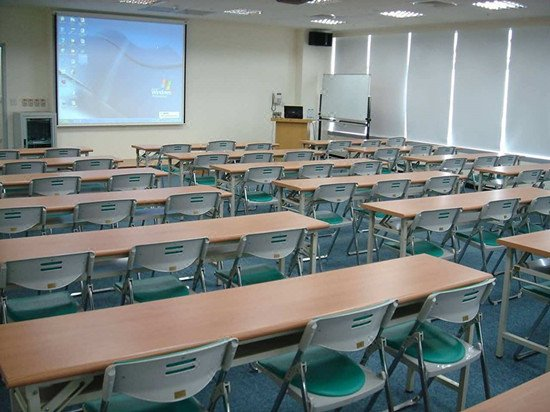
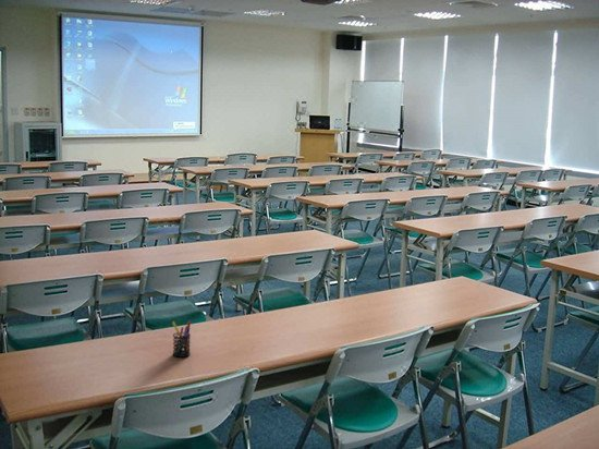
+ pen holder (183, 337)
